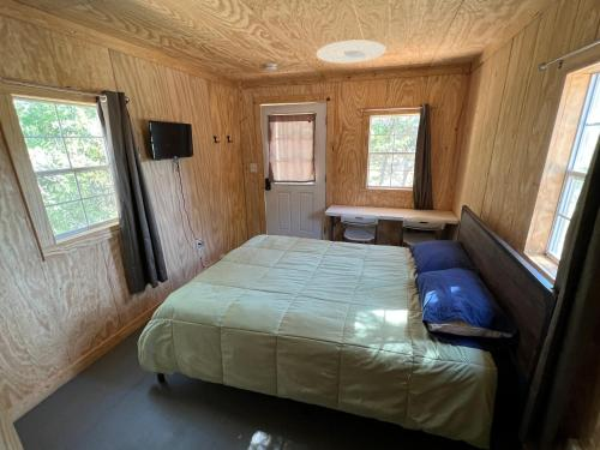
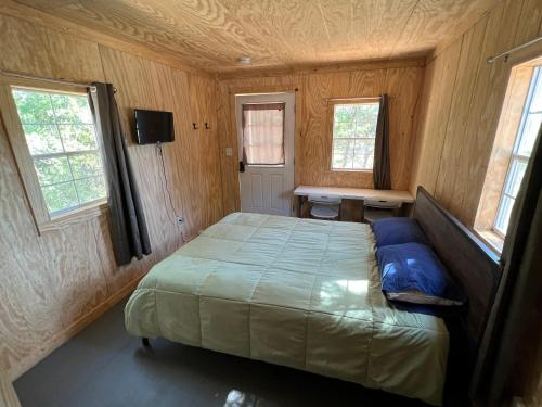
- ceiling light (350, 49)
